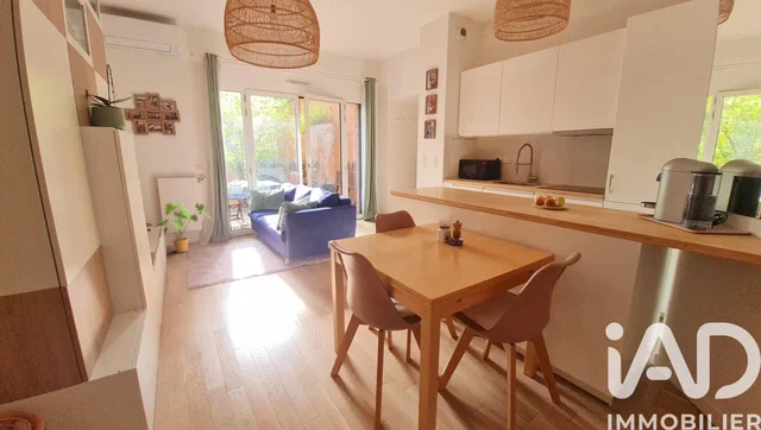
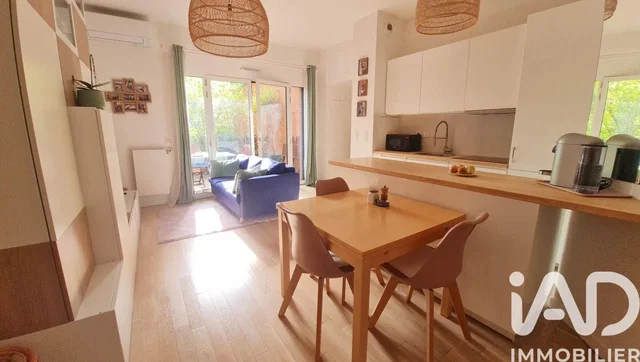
- house plant (182, 226)
